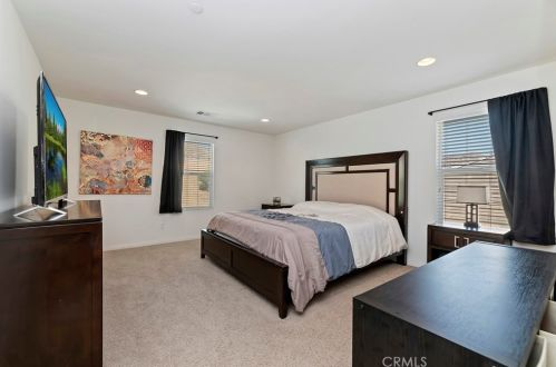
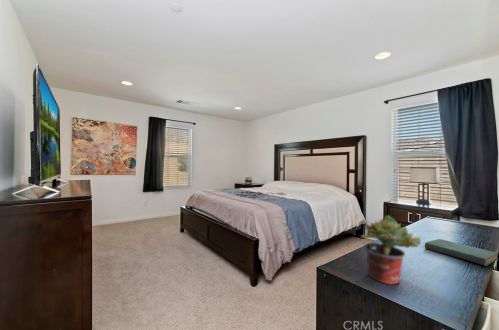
+ book (459, 250)
+ potted plant (388, 247)
